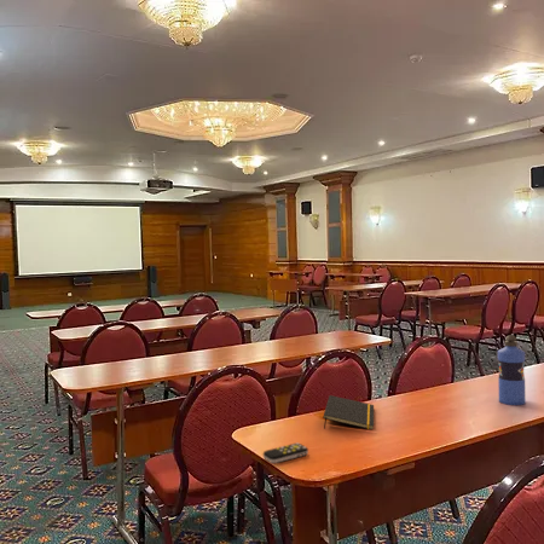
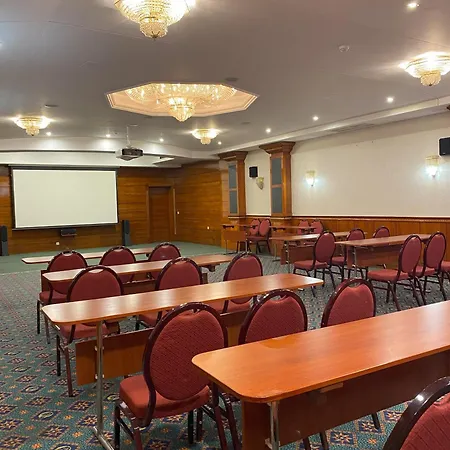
- notepad (349, 411)
- water bottle (511, 368)
- remote control (285, 452)
